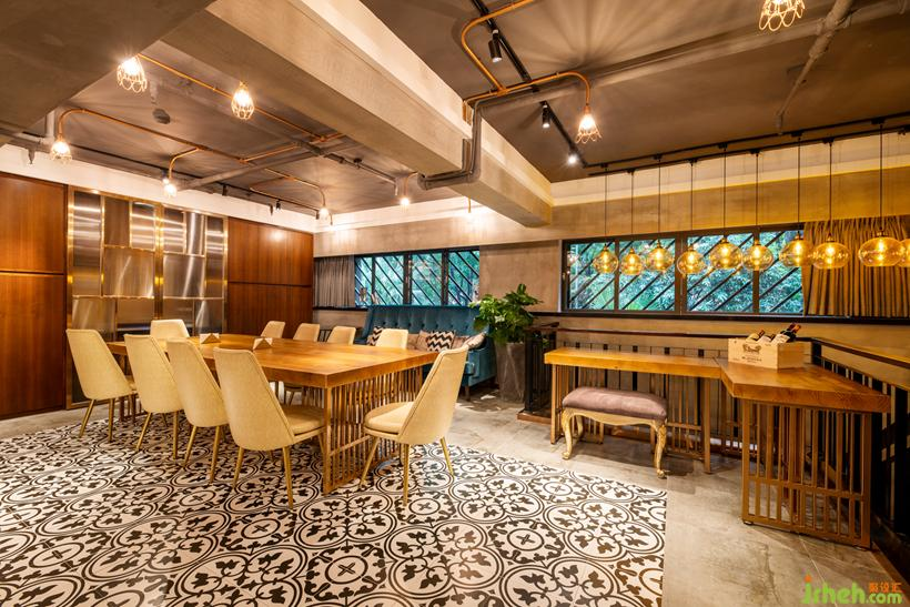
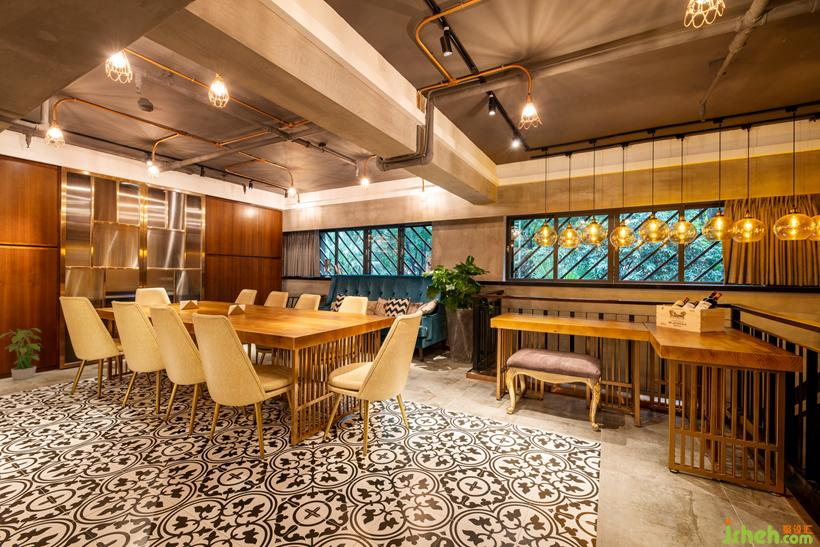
+ potted plant (21, 353)
